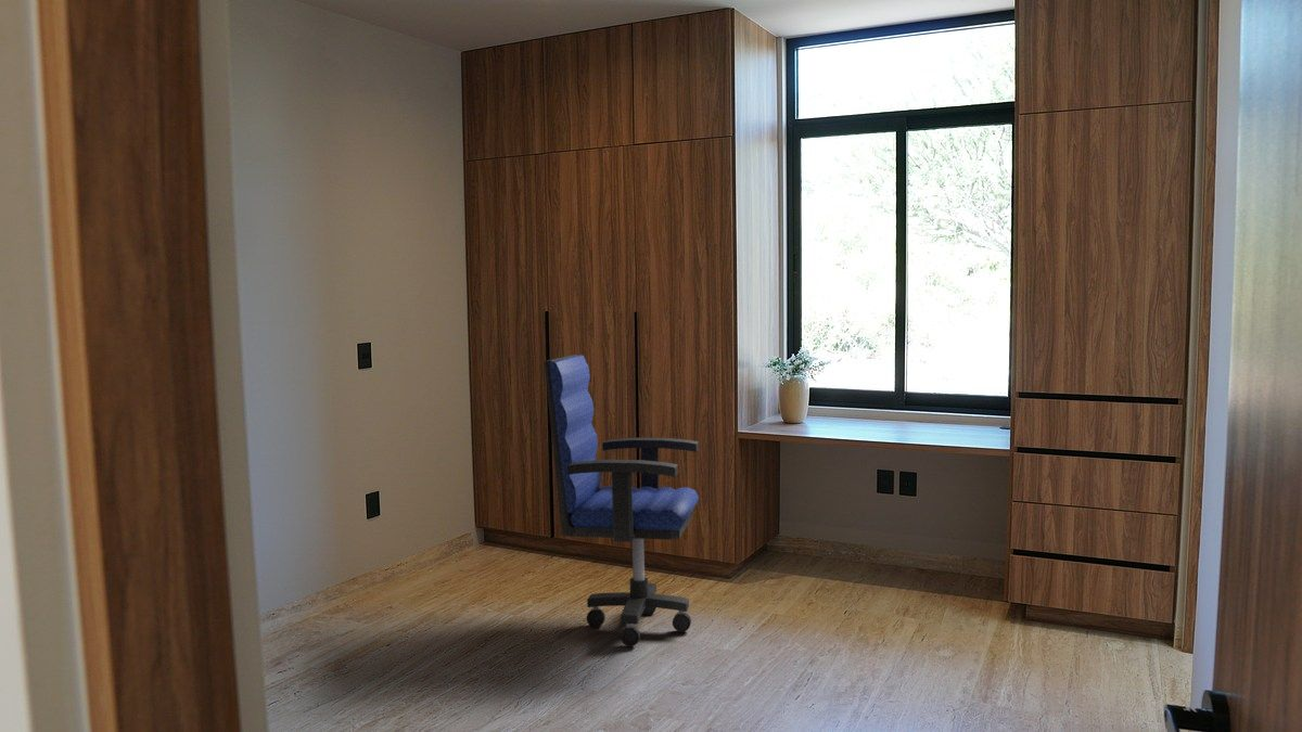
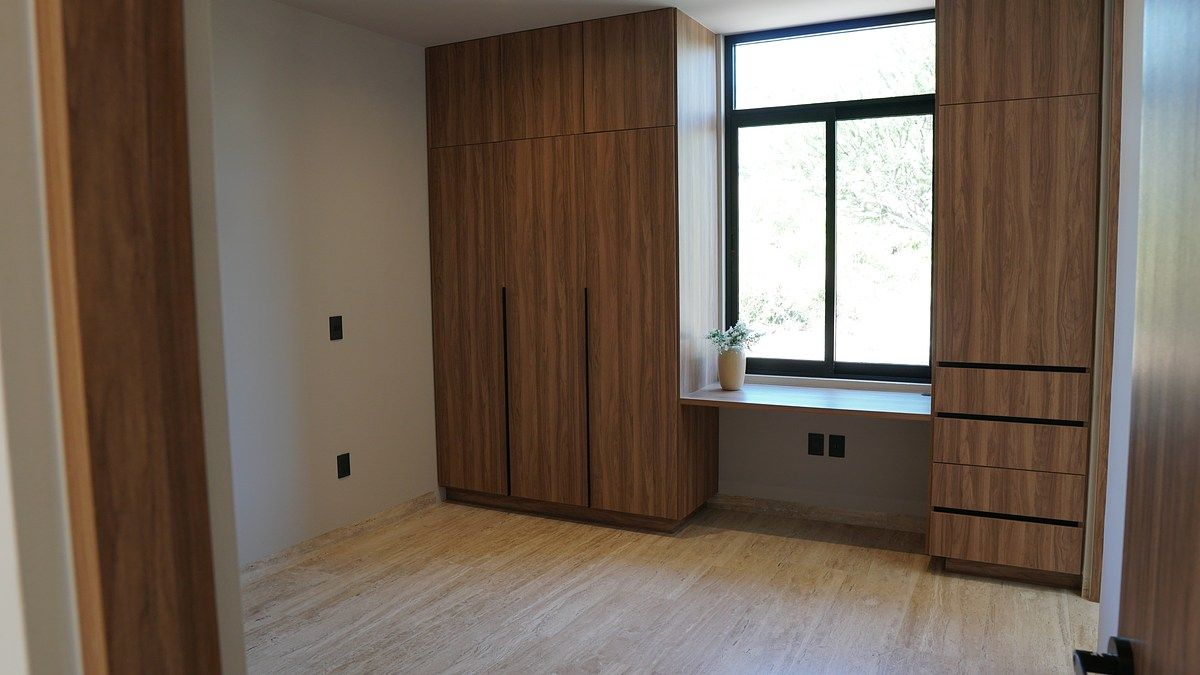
- office chair (625, 493)
